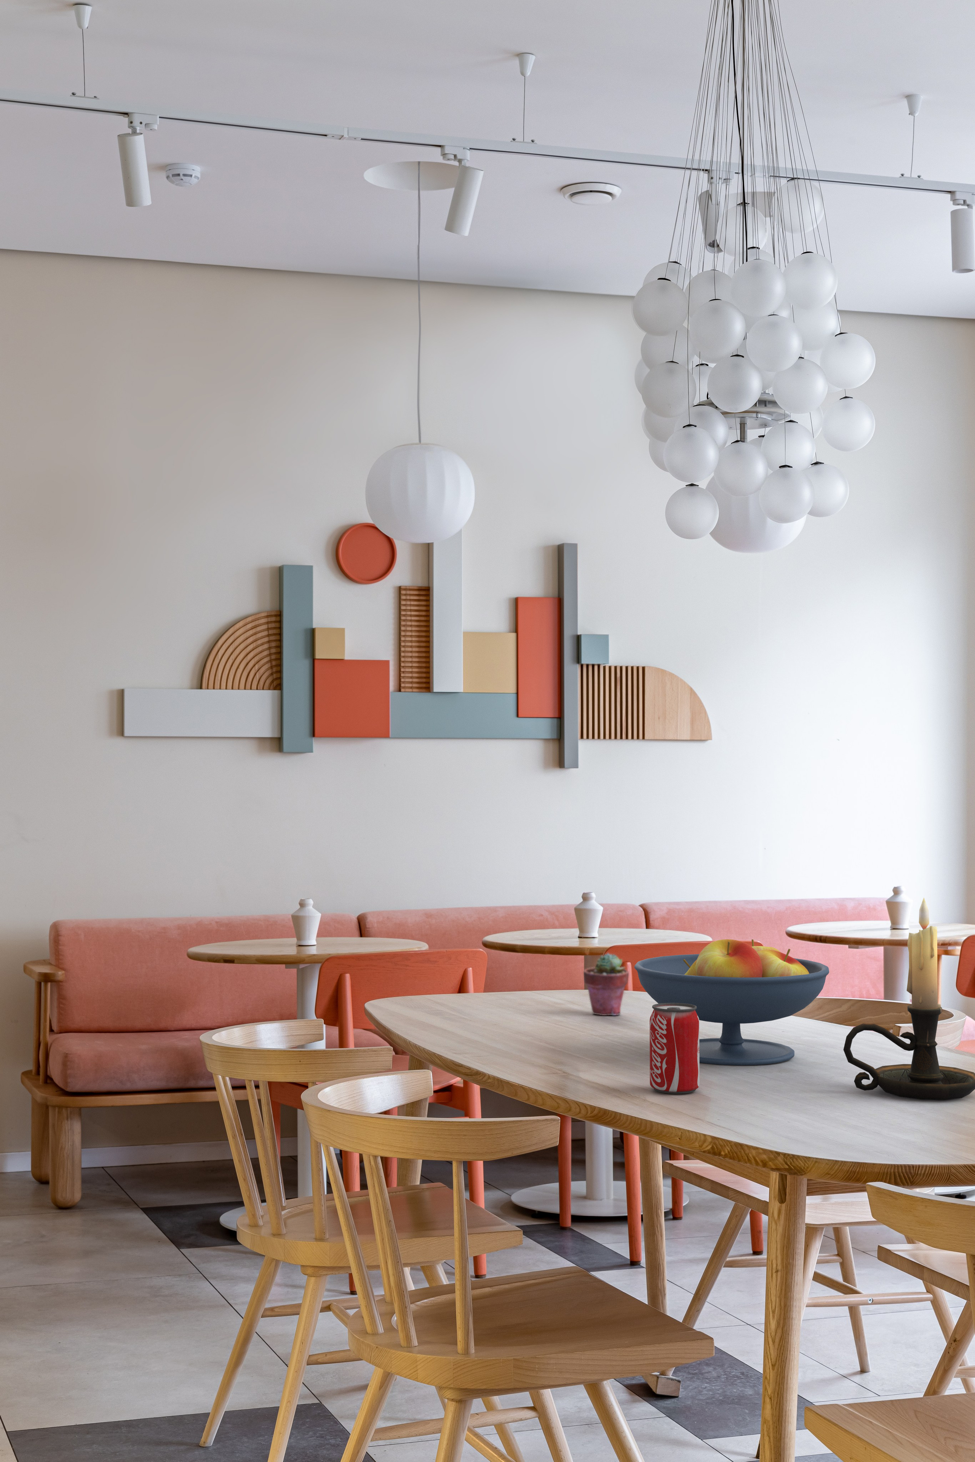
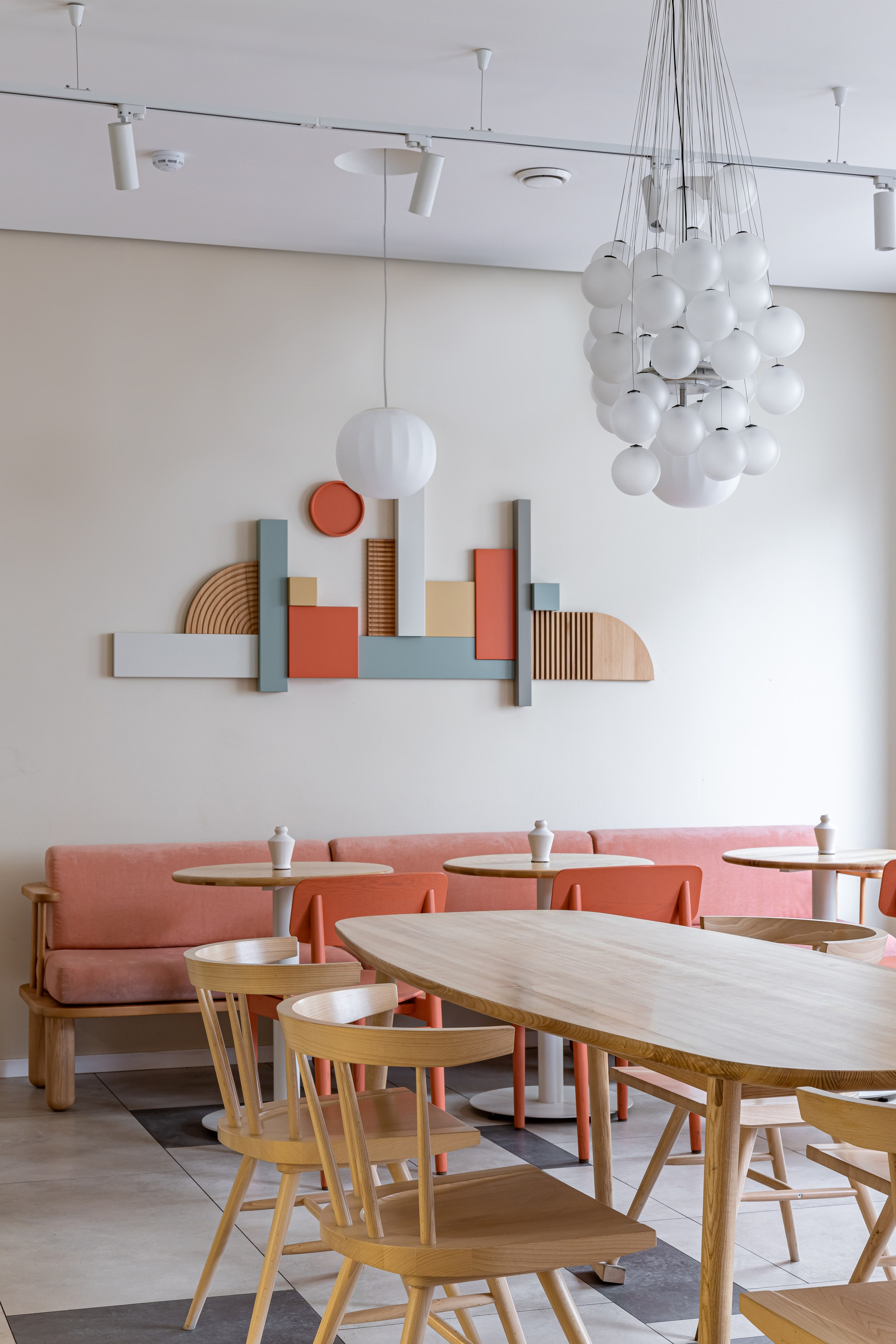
- fruit bowl (731, 993)
- beverage can (675, 1048)
- candle holder (909, 992)
- potted succulent (606, 982)
